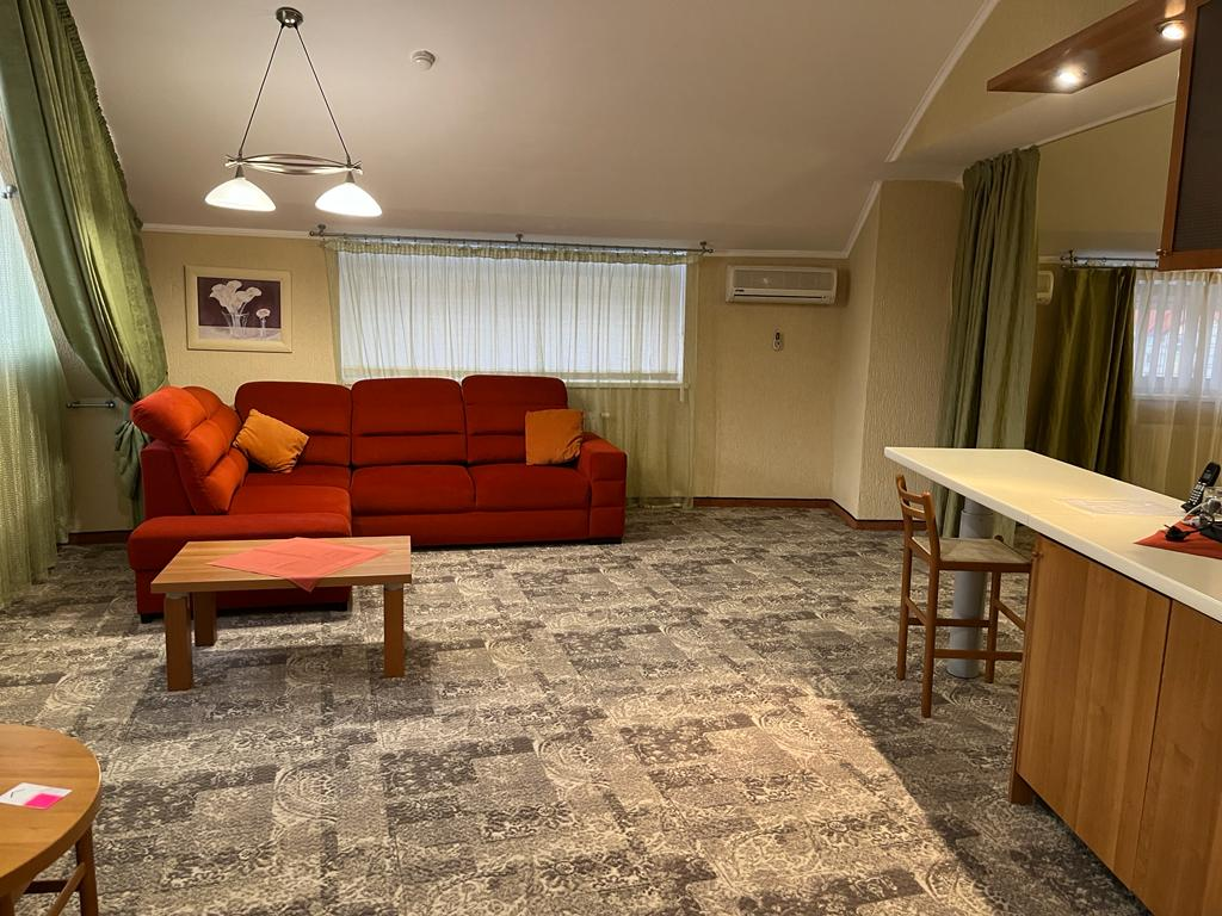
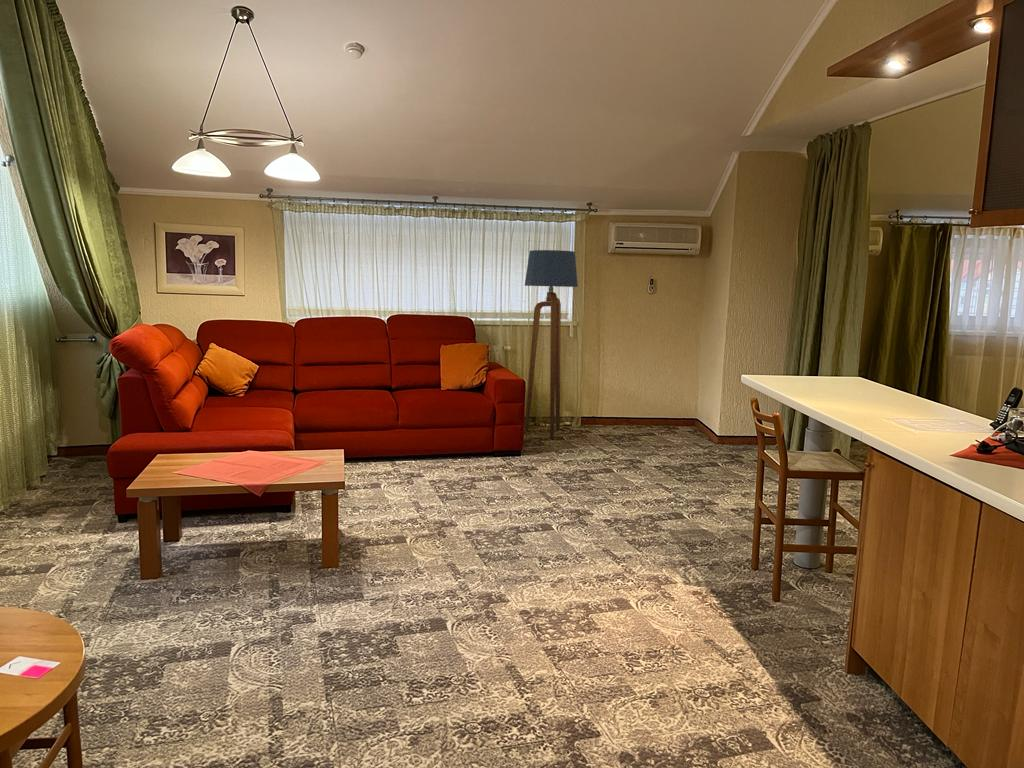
+ floor lamp (550, 344)
